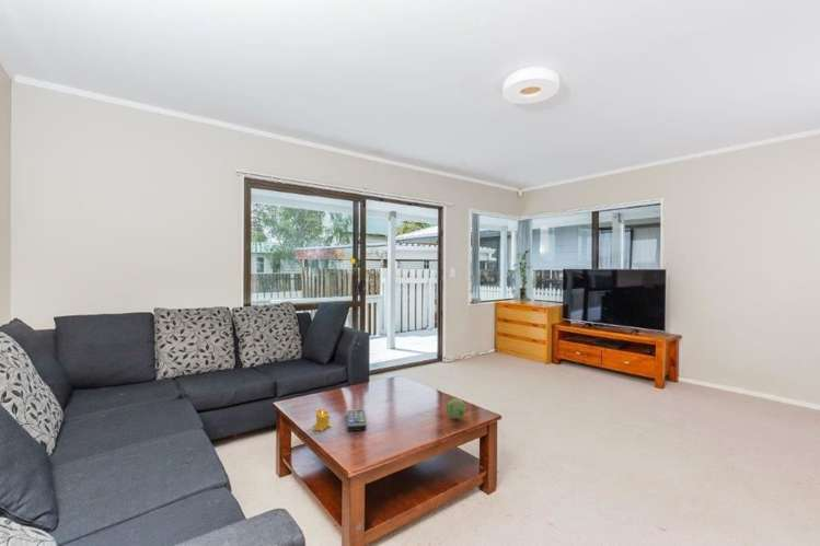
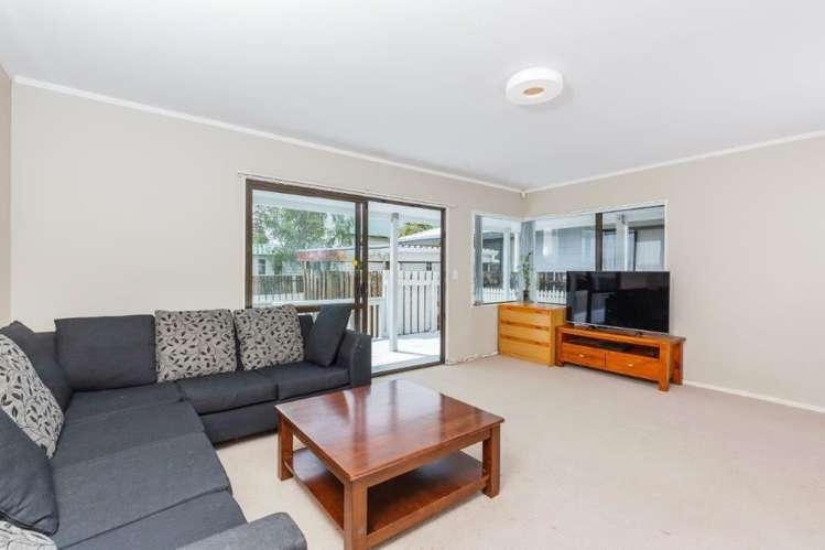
- decorative ball (455, 408)
- candle (322, 418)
- remote control (356, 419)
